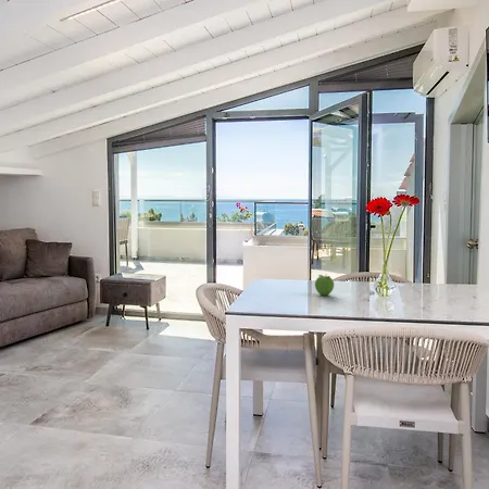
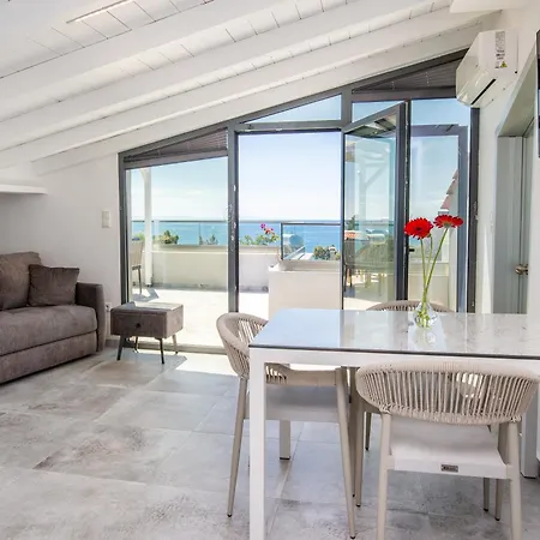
- fruit (324, 284)
